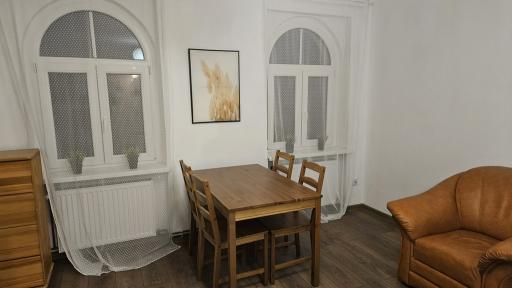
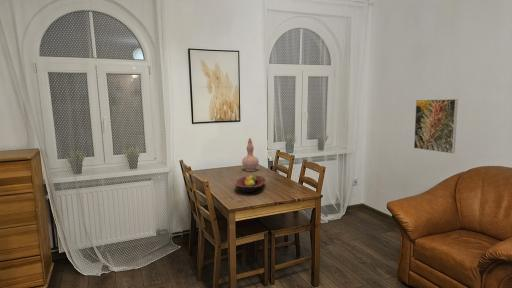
+ vase (250, 154)
+ fruit bowl (250, 181)
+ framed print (434, 125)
